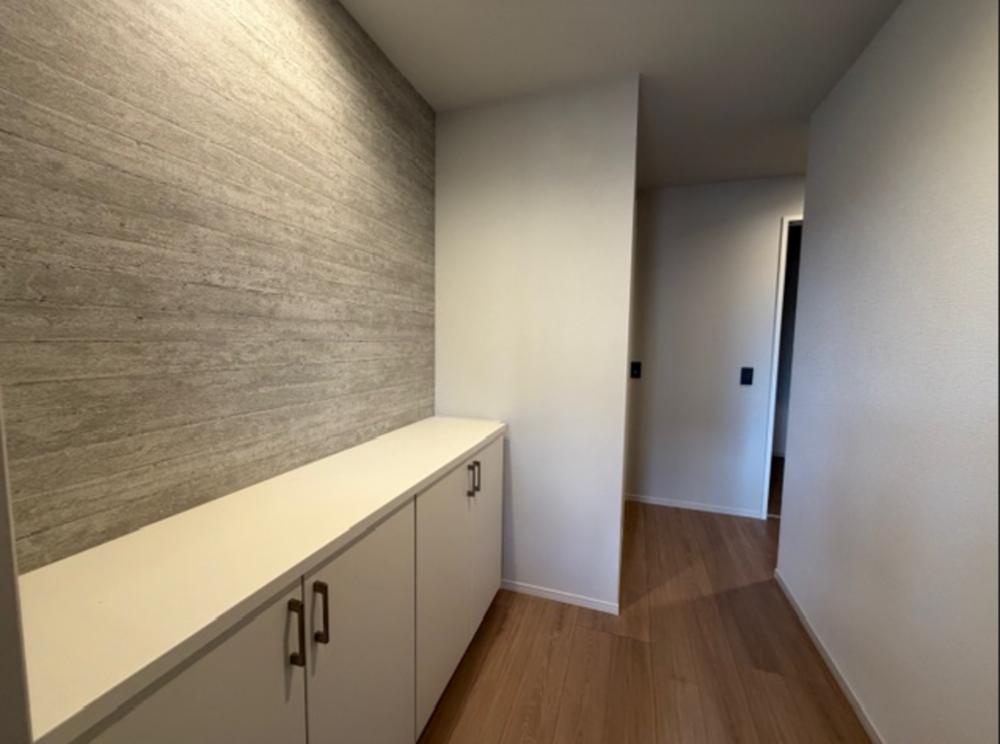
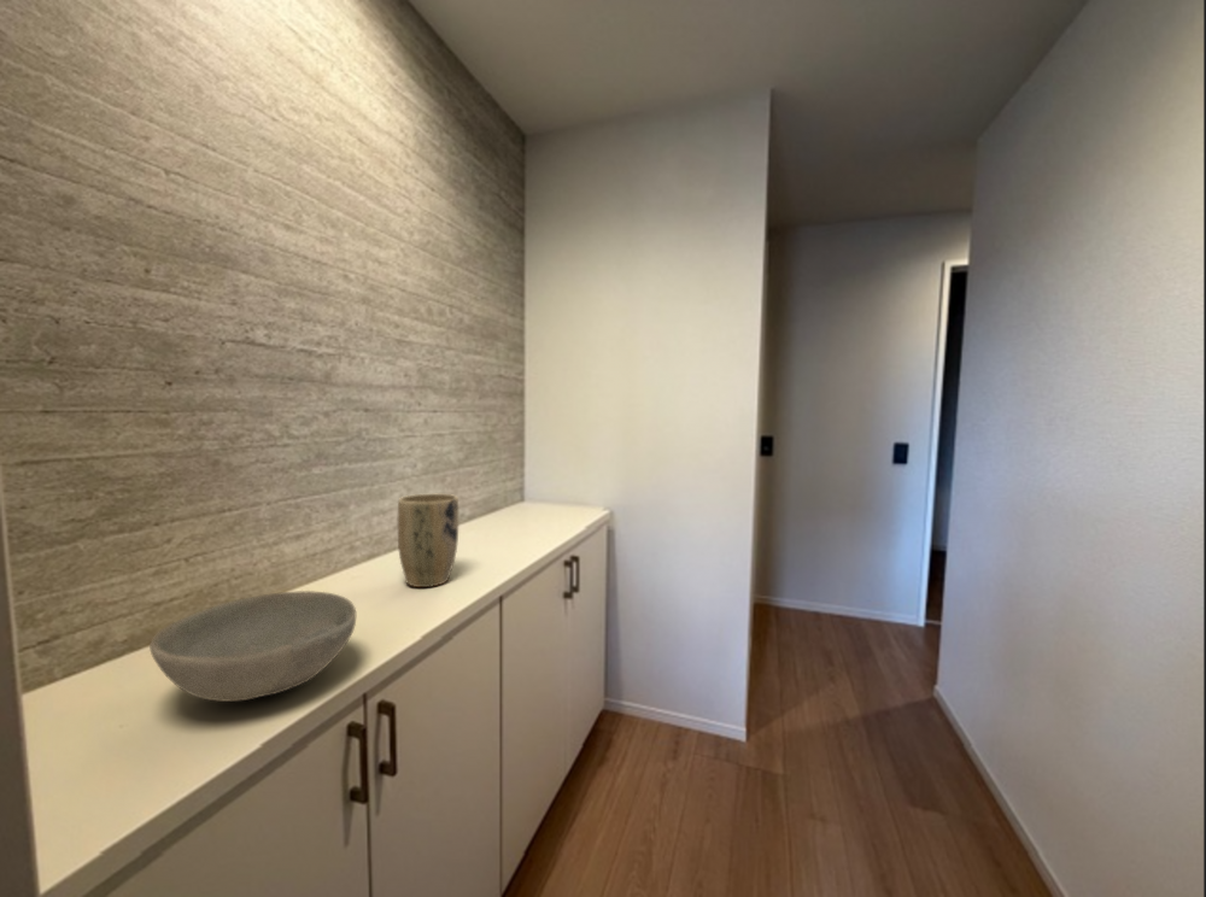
+ bowl (263, 650)
+ plant pot (428, 539)
